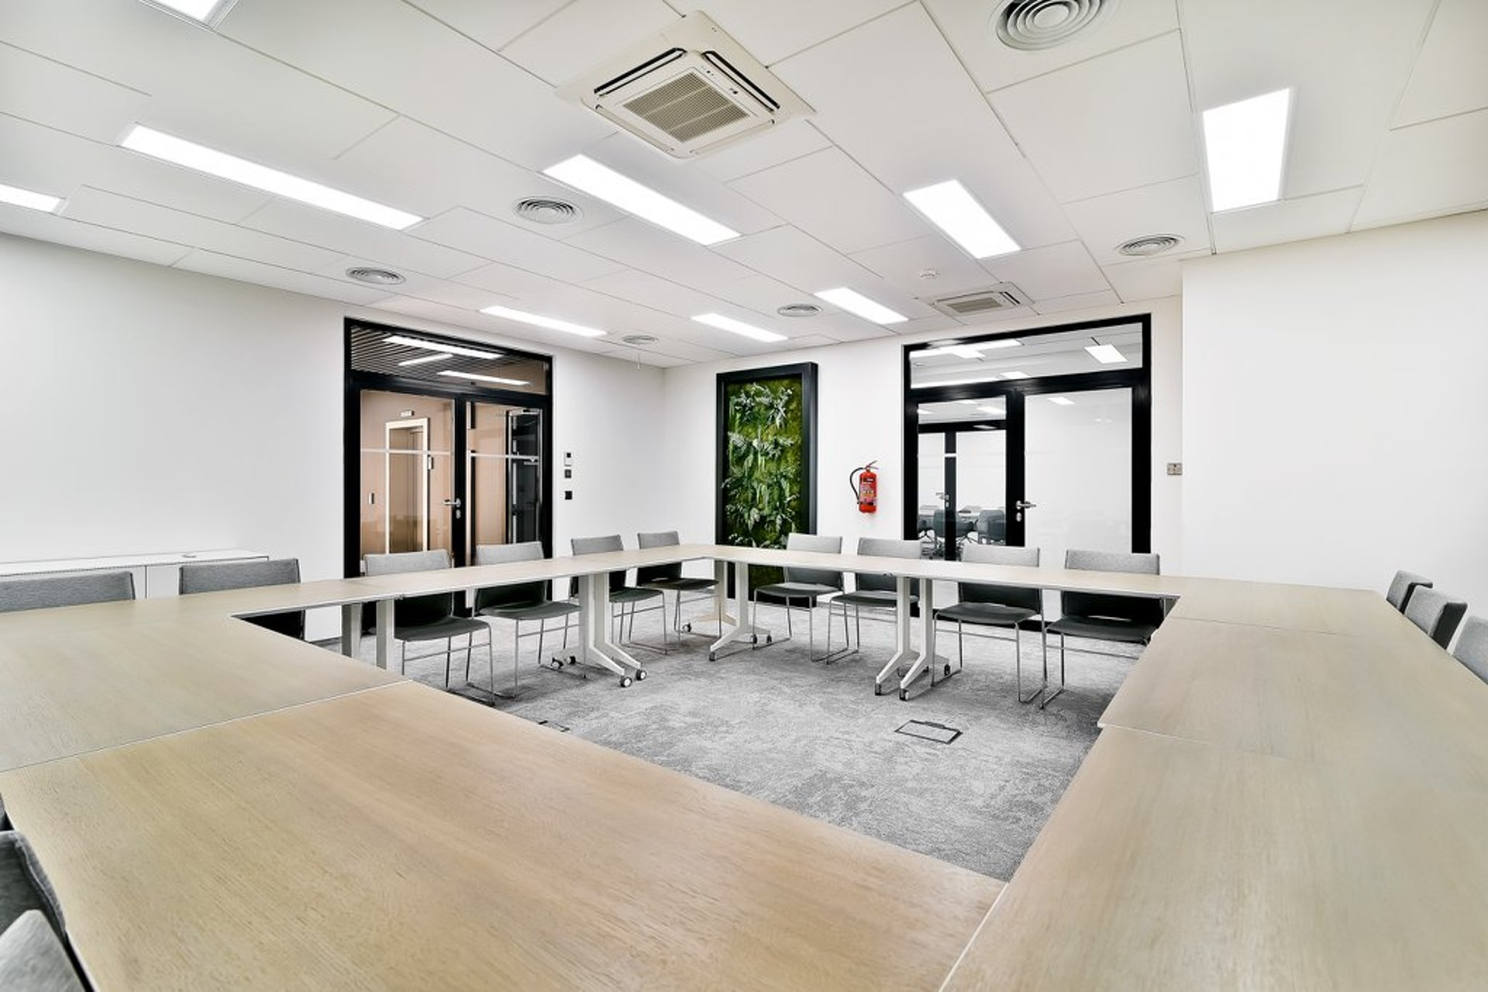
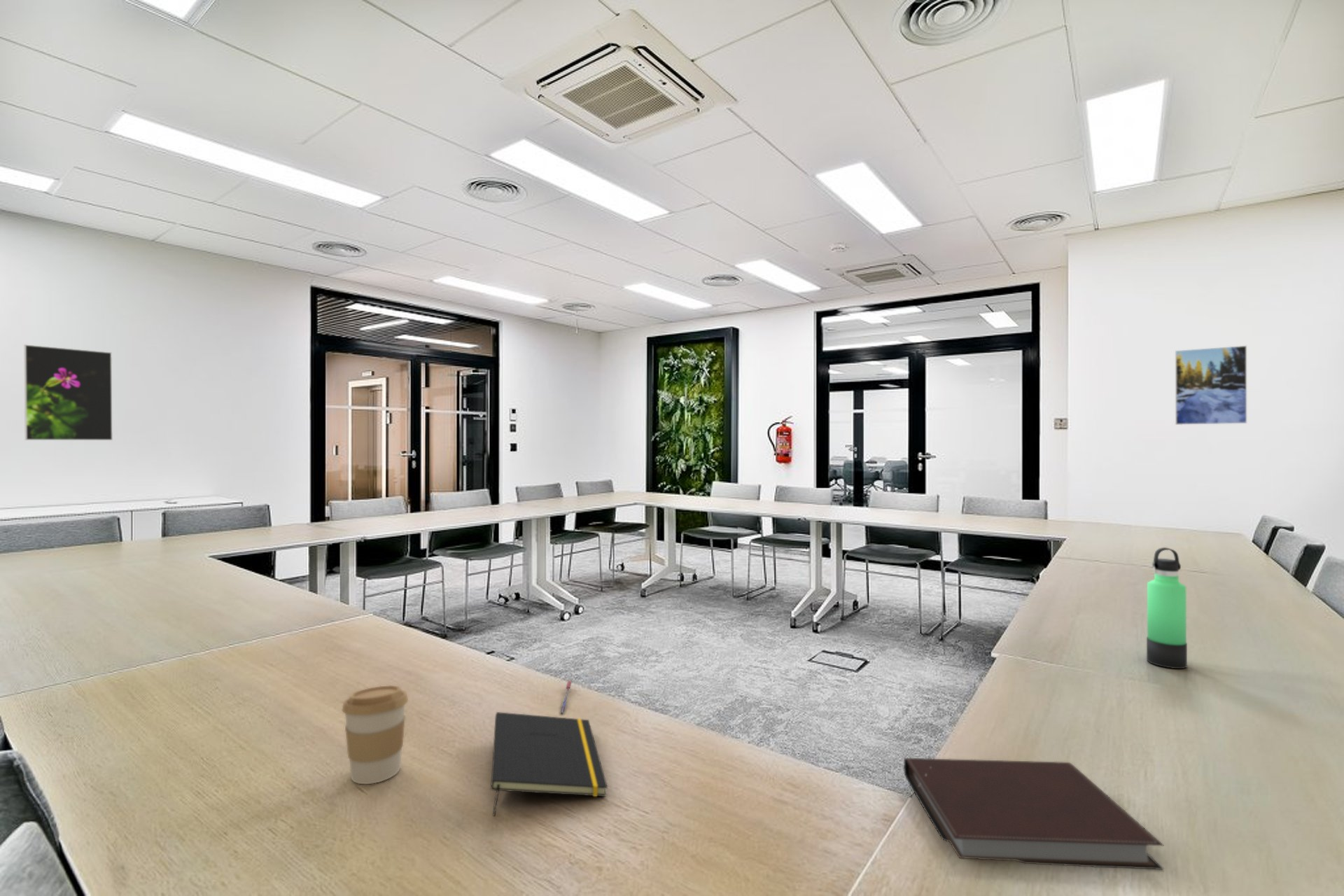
+ notebook (1017, 805)
+ pen (566, 696)
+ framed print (1210, 386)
+ notepad (546, 750)
+ thermos bottle (1166, 606)
+ coffee cup (376, 730)
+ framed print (70, 394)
